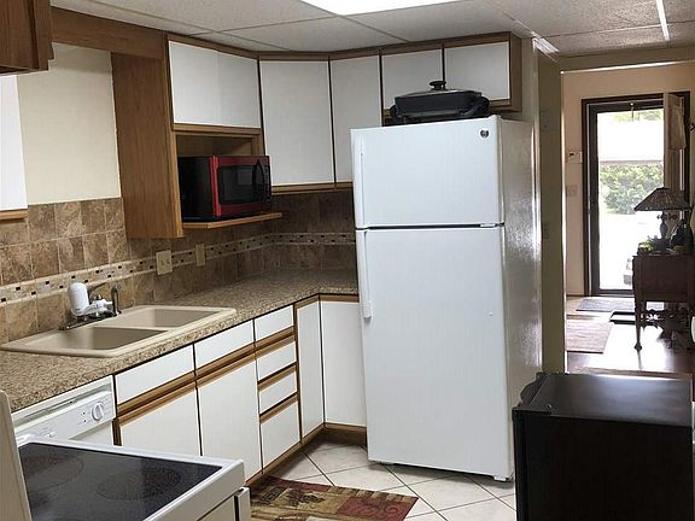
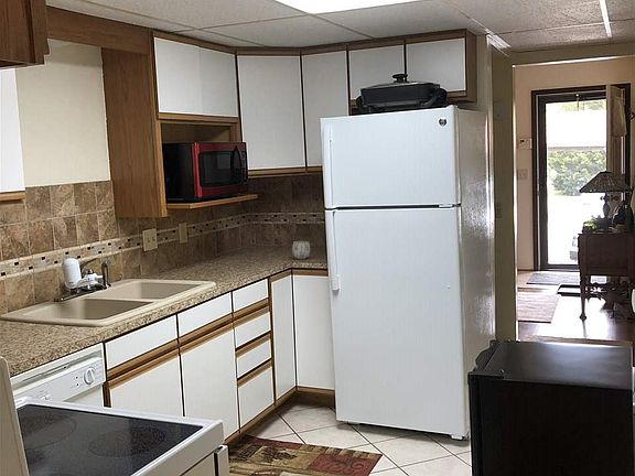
+ mug (302, 249)
